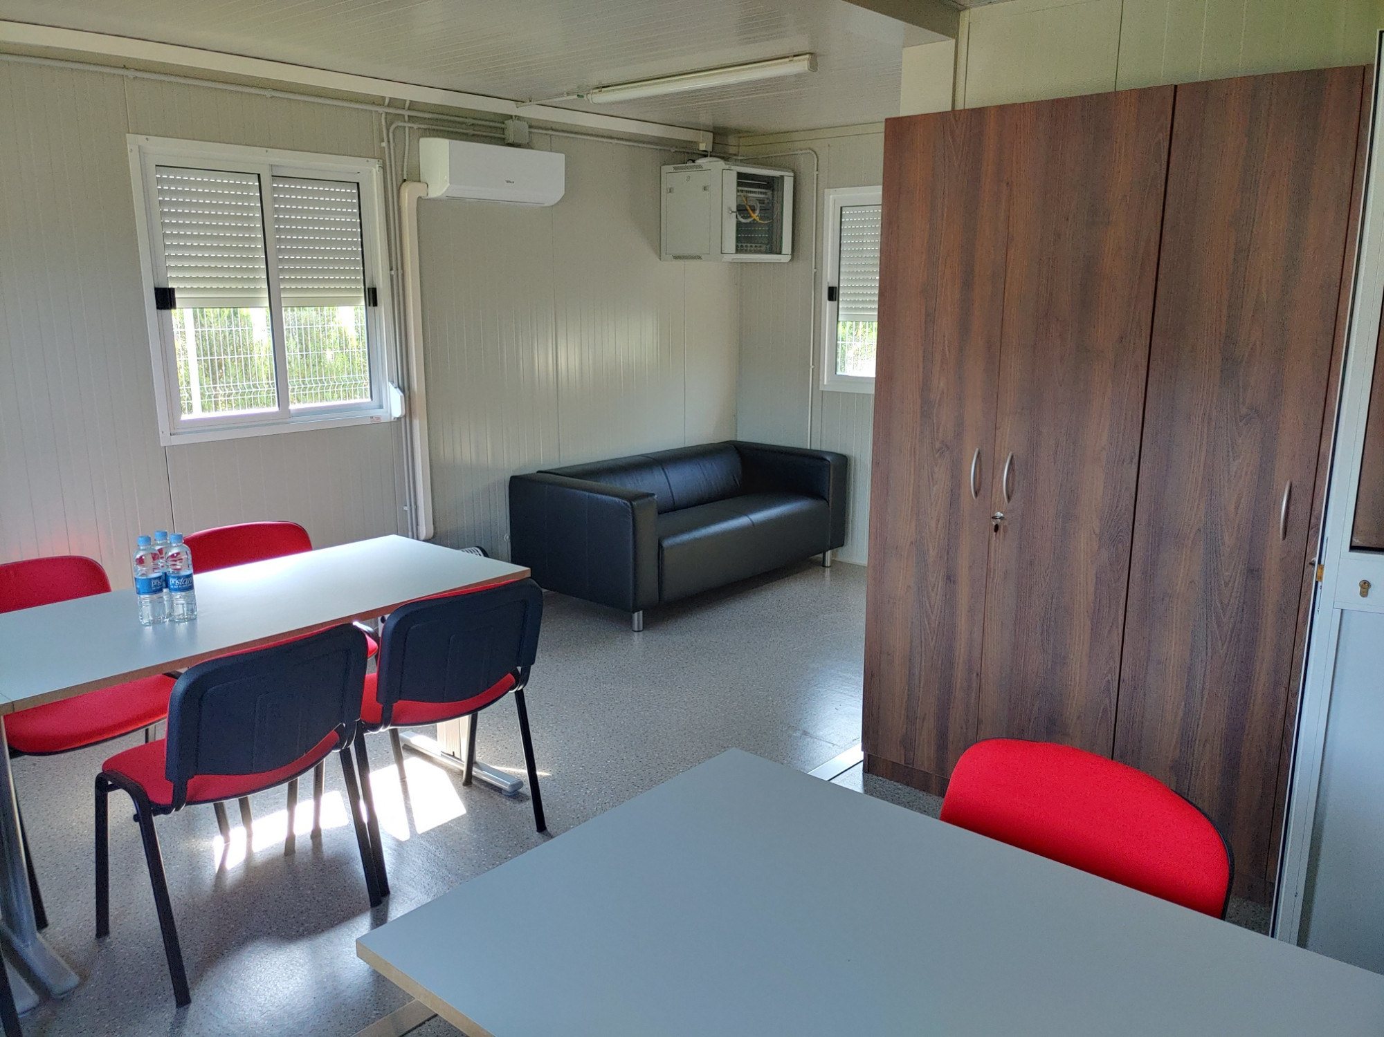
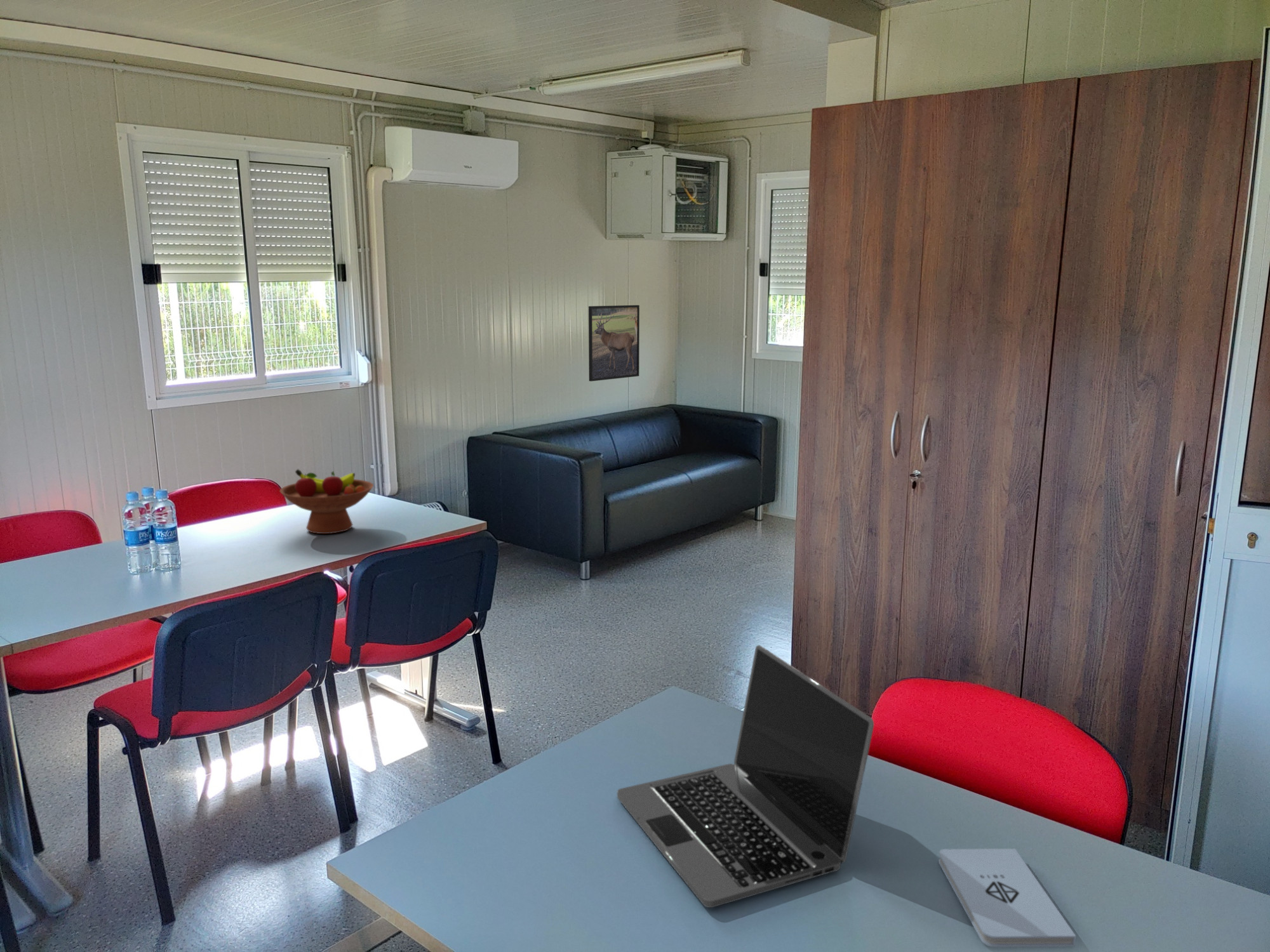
+ laptop (735, 761)
+ fruit bowl (328, 500)
+ notepad (1001, 894)
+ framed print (615, 342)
